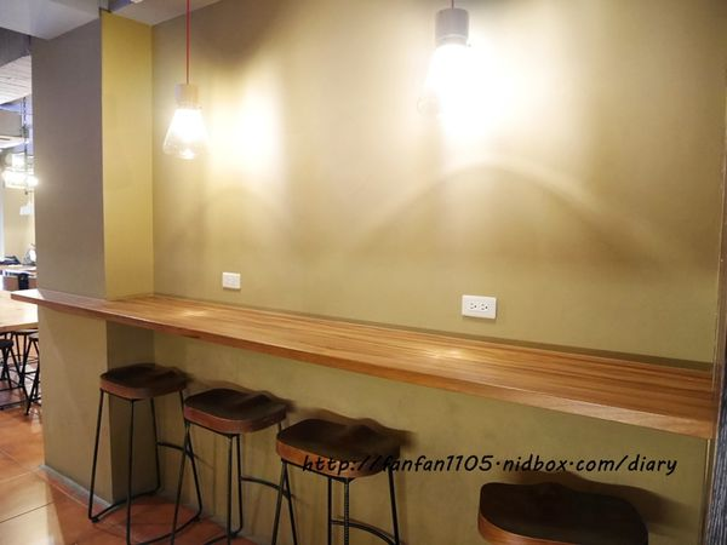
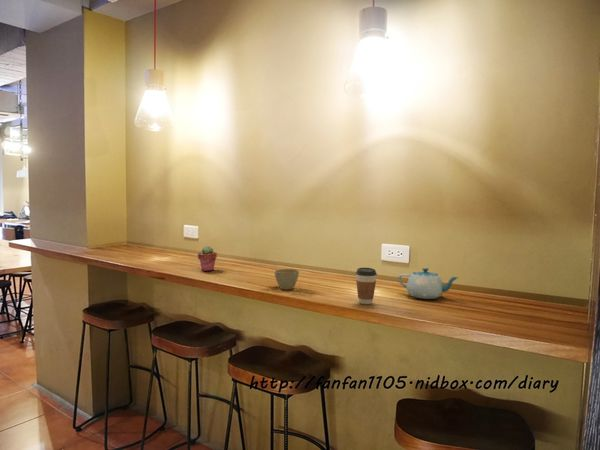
+ chinaware (427, 282)
+ coffee cup (365, 286)
+ flower pot (286, 279)
+ potted succulent (207, 257)
